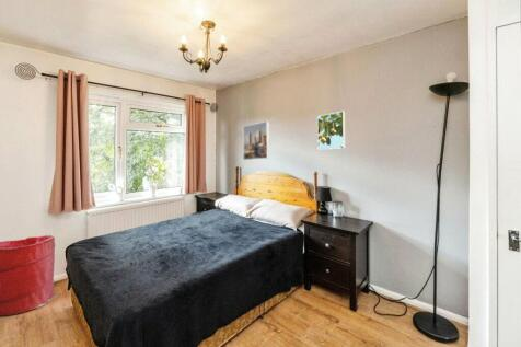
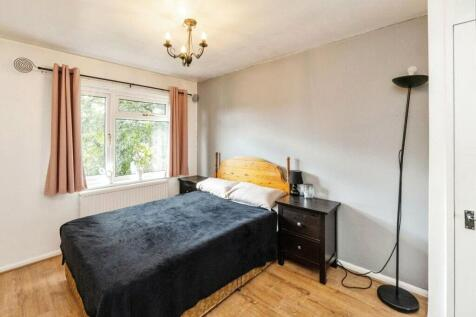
- laundry hamper (23, 270)
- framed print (255, 141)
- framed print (331, 131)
